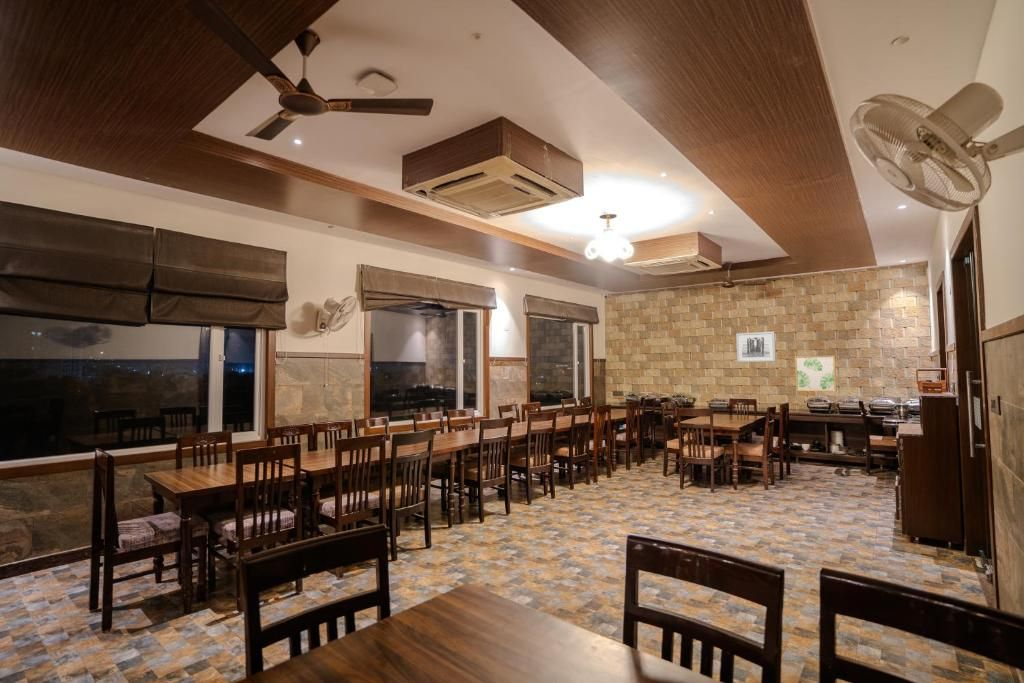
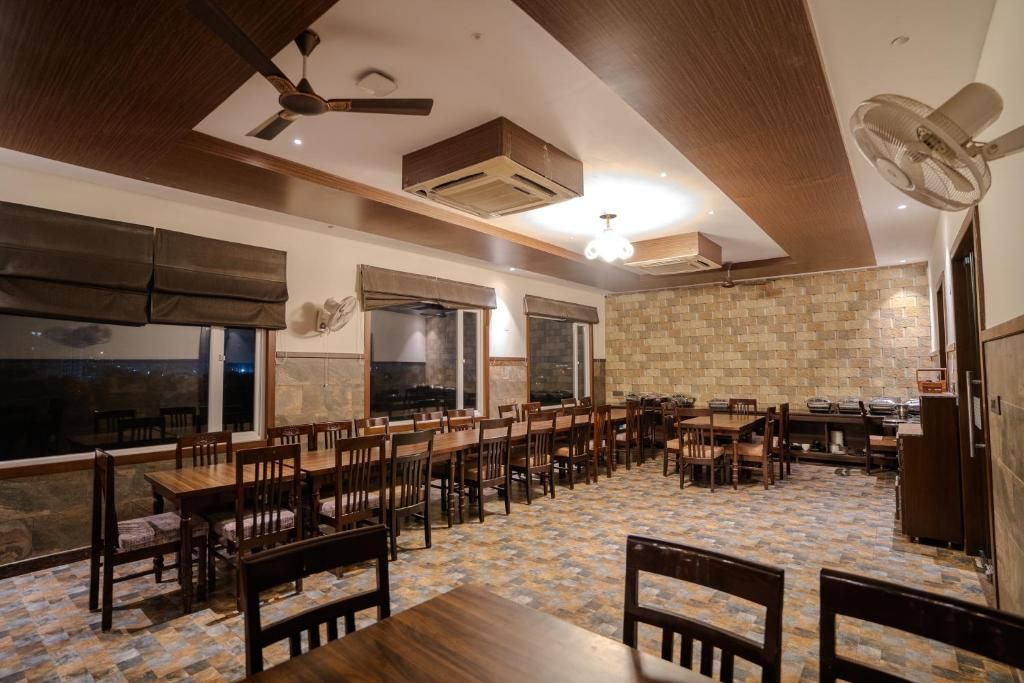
- wall art (815, 373)
- wall art (755, 347)
